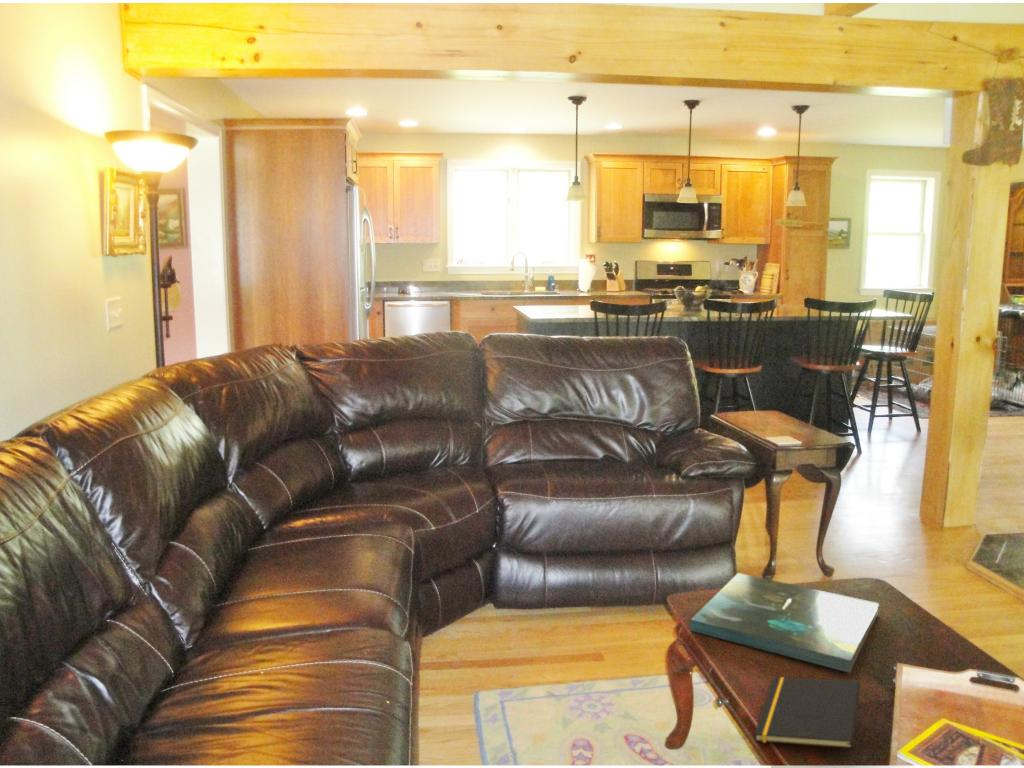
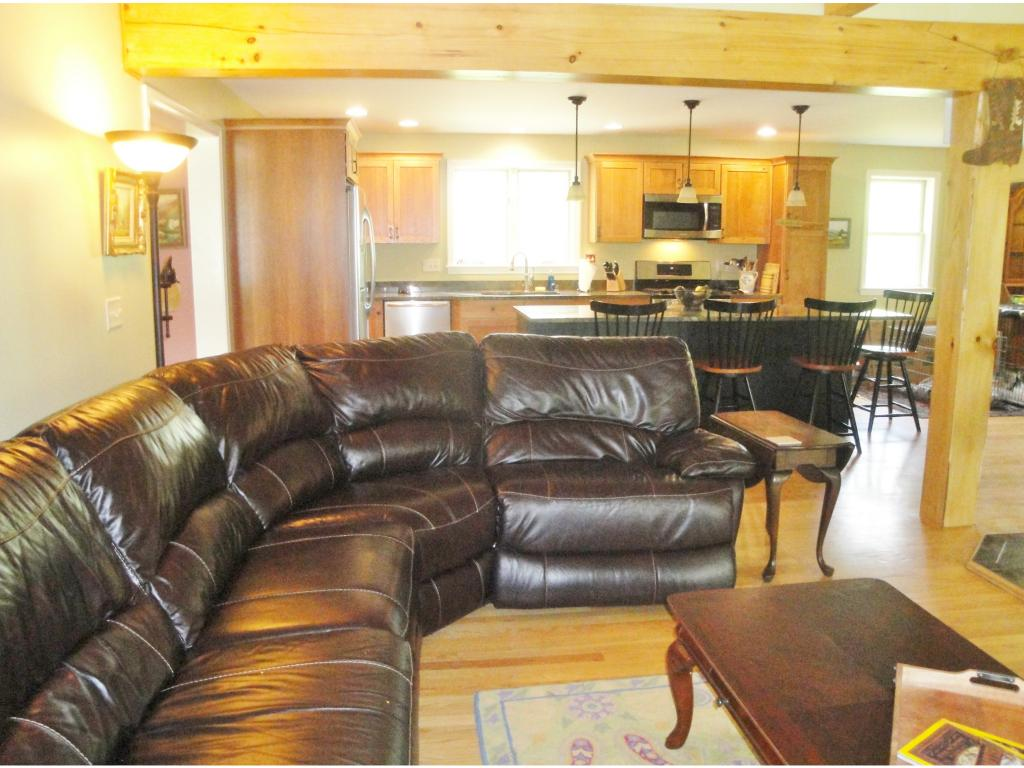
- board game (787, 612)
- notepad (809, 709)
